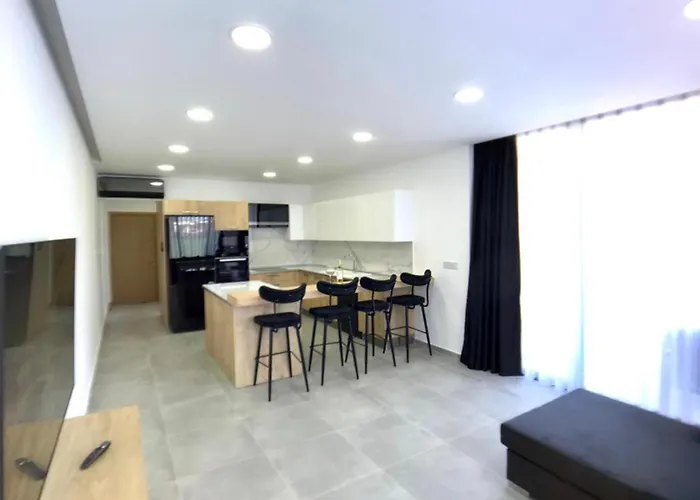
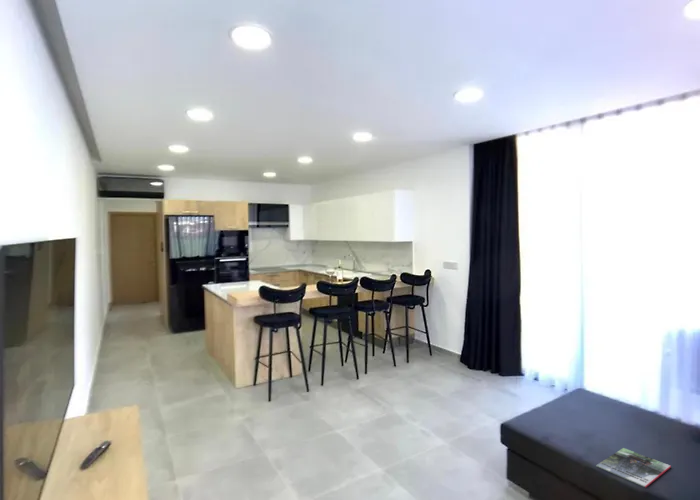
+ magazine (633, 466)
